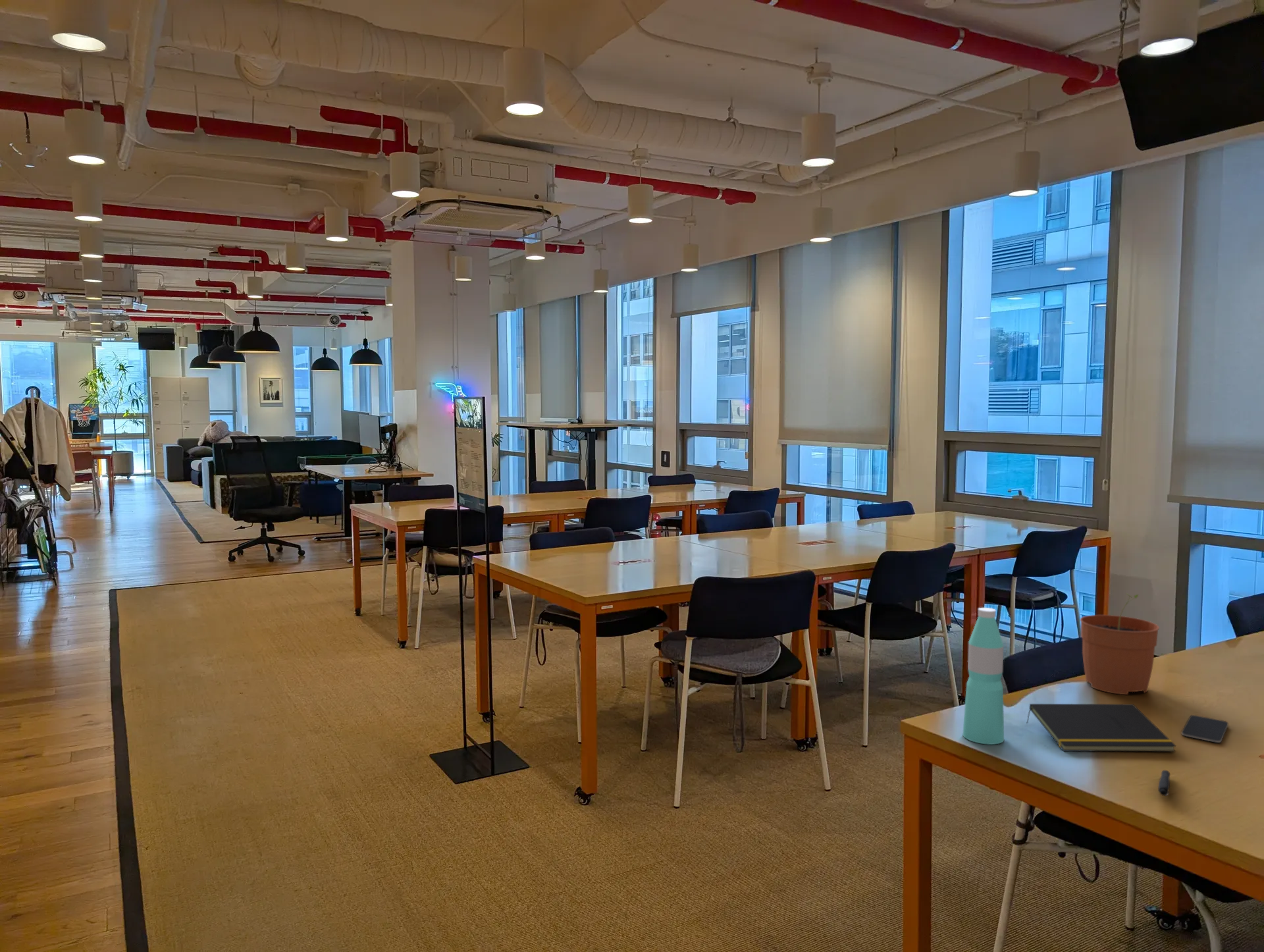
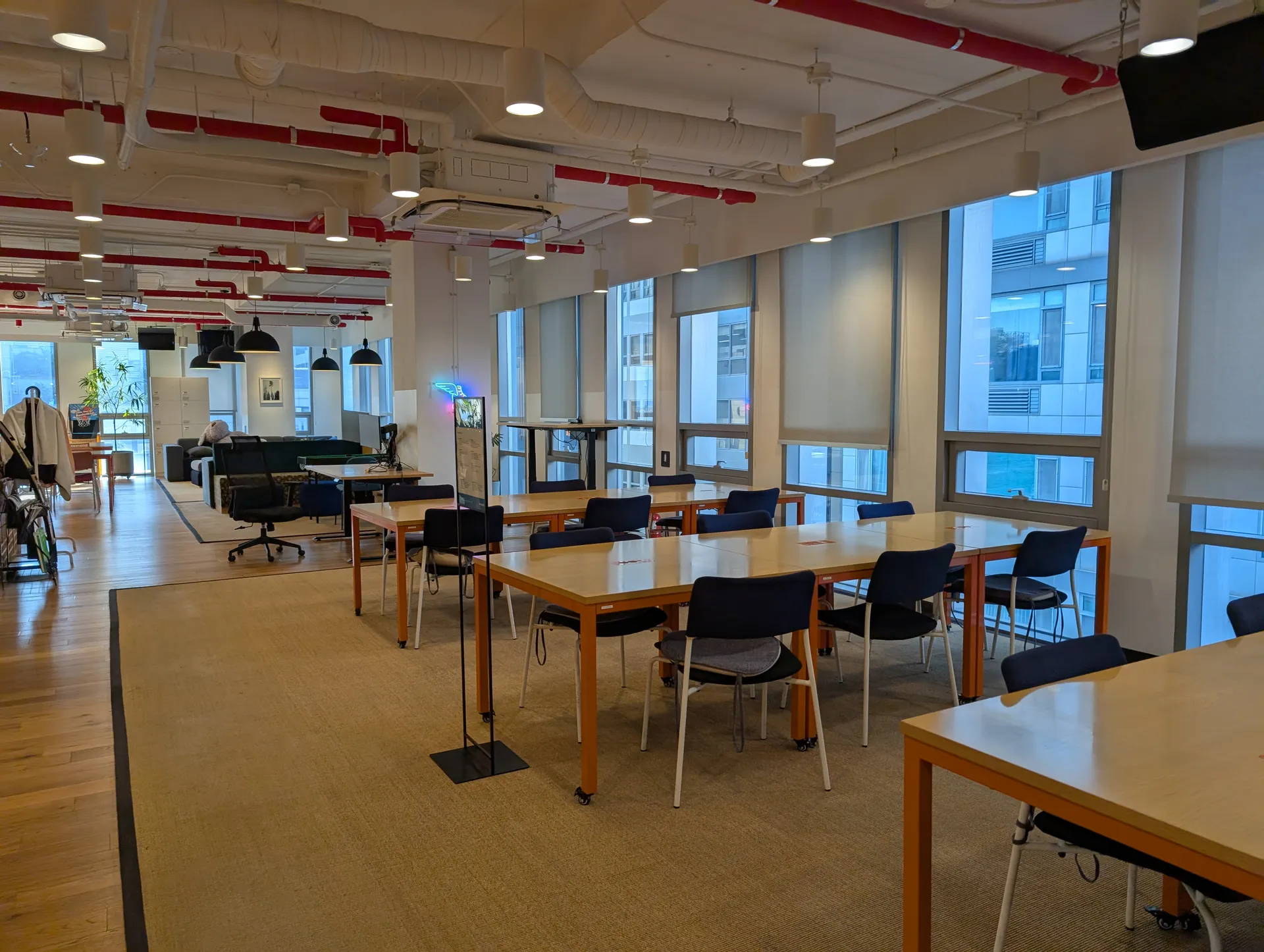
- water bottle (985, 674)
- plant pot (1118, 638)
- smartphone (1205, 728)
- pen (1165, 781)
- notepad (1099, 726)
